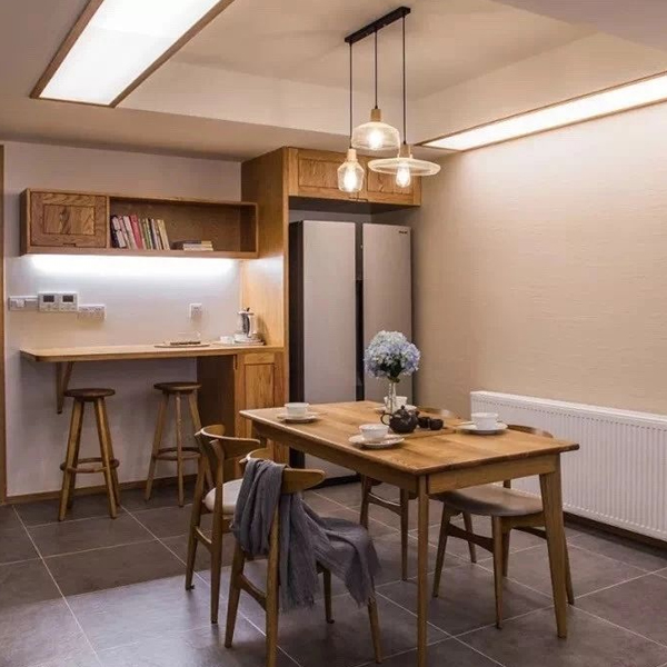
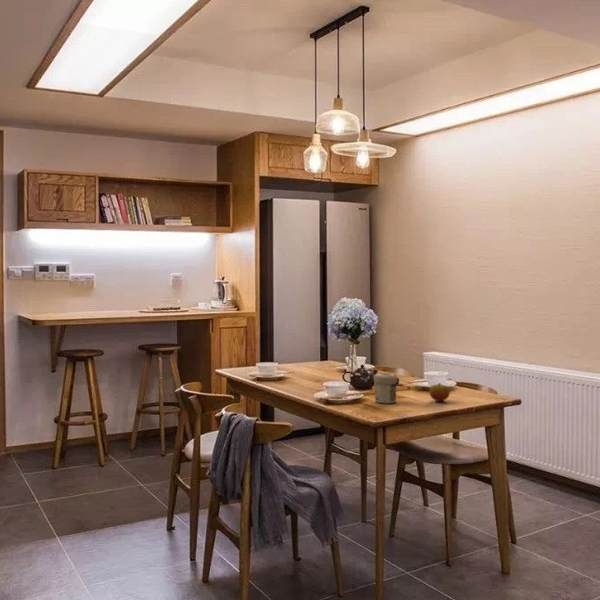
+ apple (439, 392)
+ jar (385, 388)
